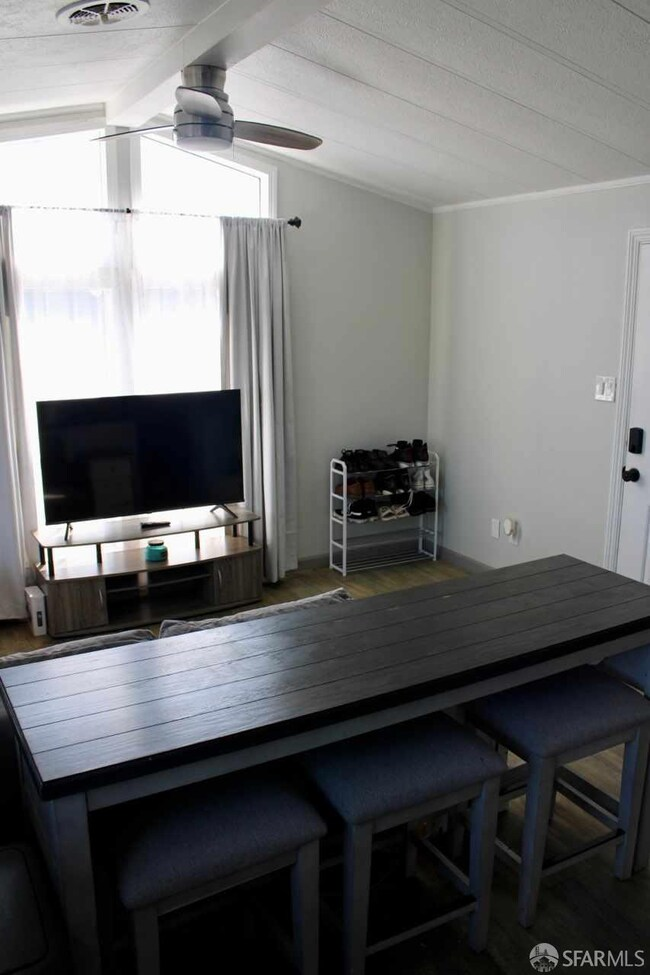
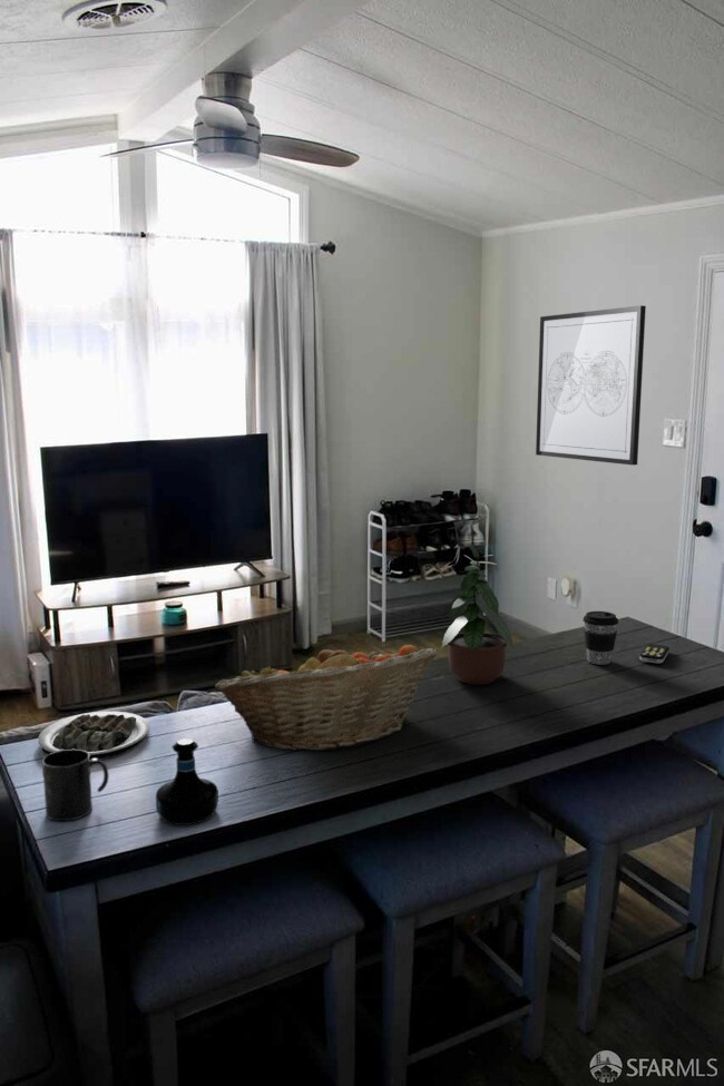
+ plate (95, 731)
+ remote control (654, 653)
+ fruit basket (329, 685)
+ tequila bottle (186, 776)
+ wall art (586, 387)
+ coffee cup (599, 637)
+ mug (77, 782)
+ potted plant (476, 612)
